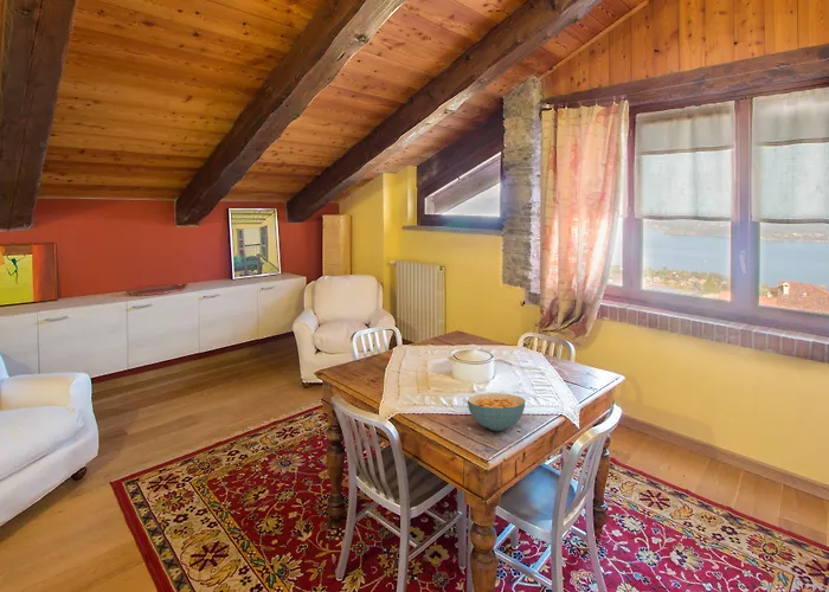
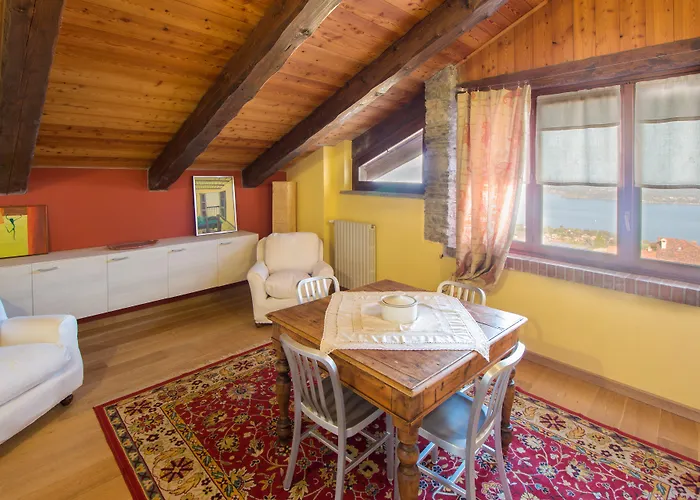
- cereal bowl (496, 413)
